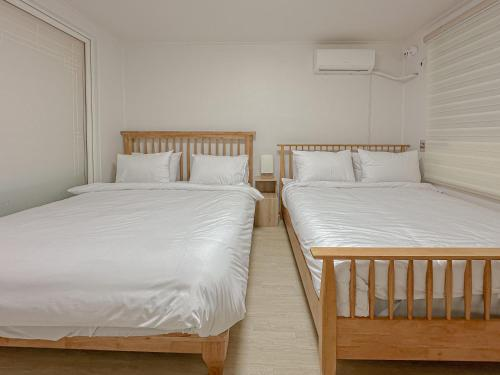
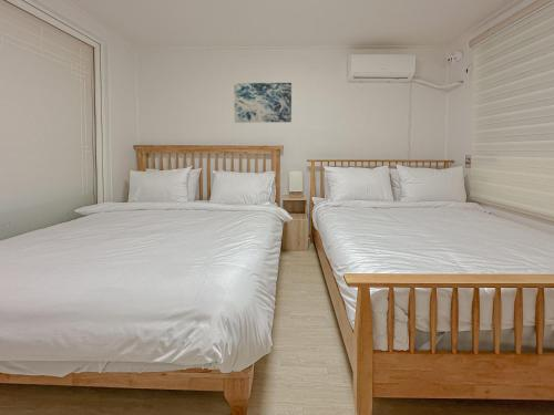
+ wall art (263, 102)
